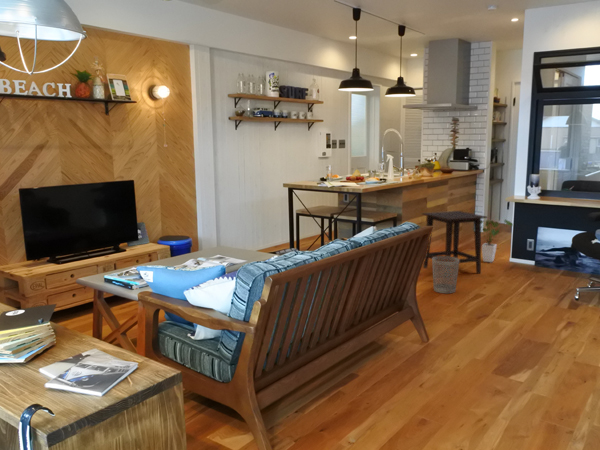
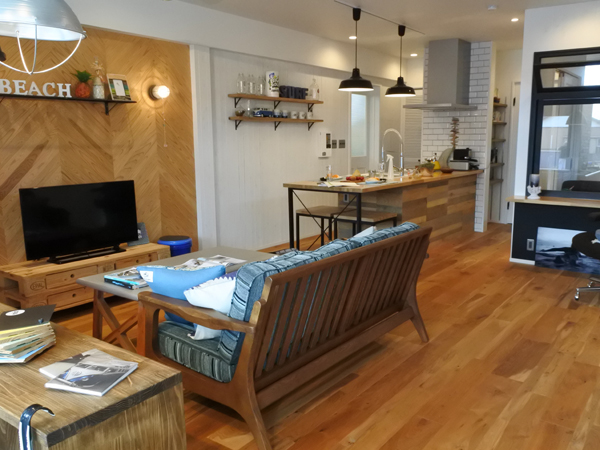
- wastebasket (445, 274)
- house plant (491, 240)
- side table (453, 242)
